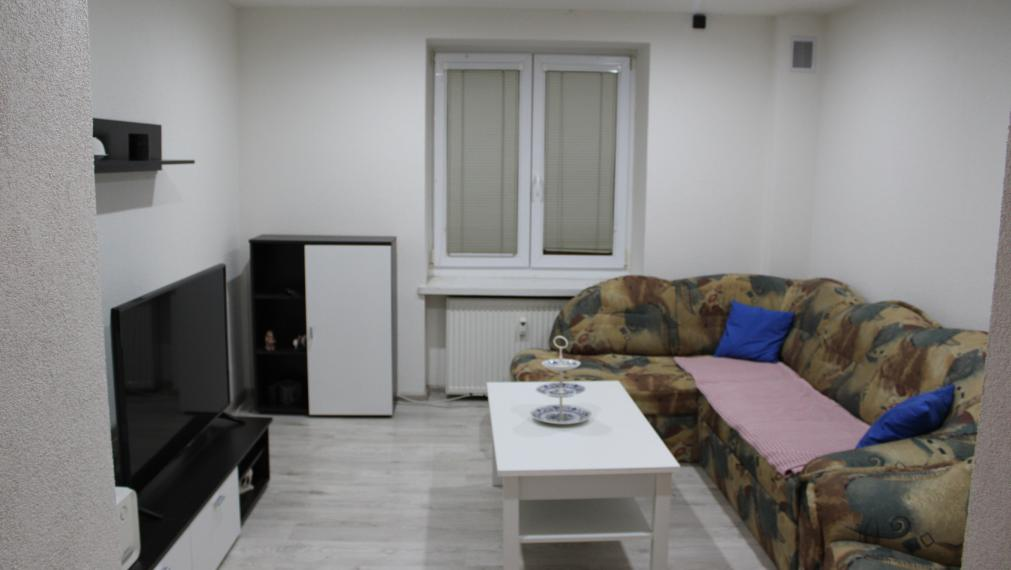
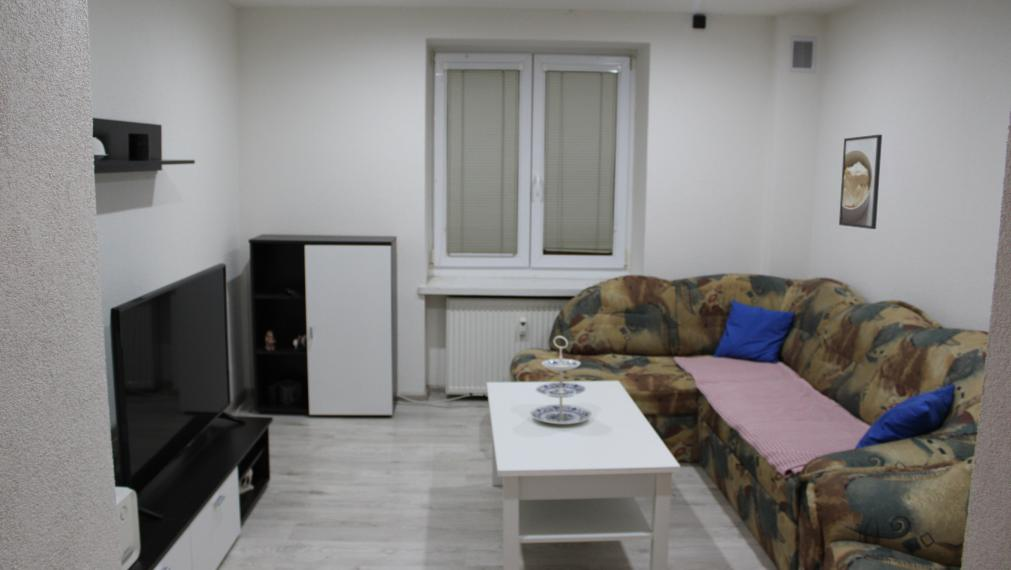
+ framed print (859, 182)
